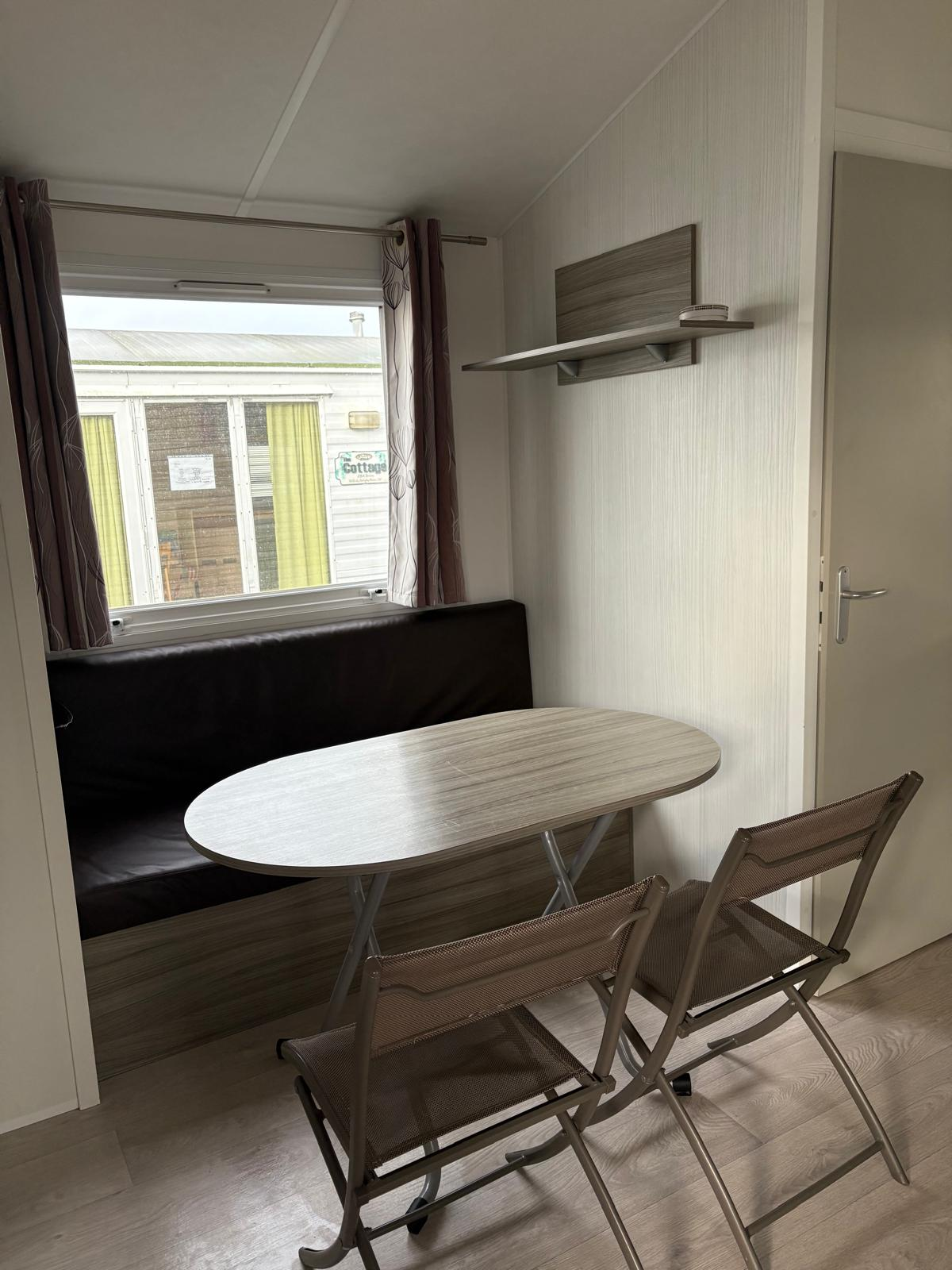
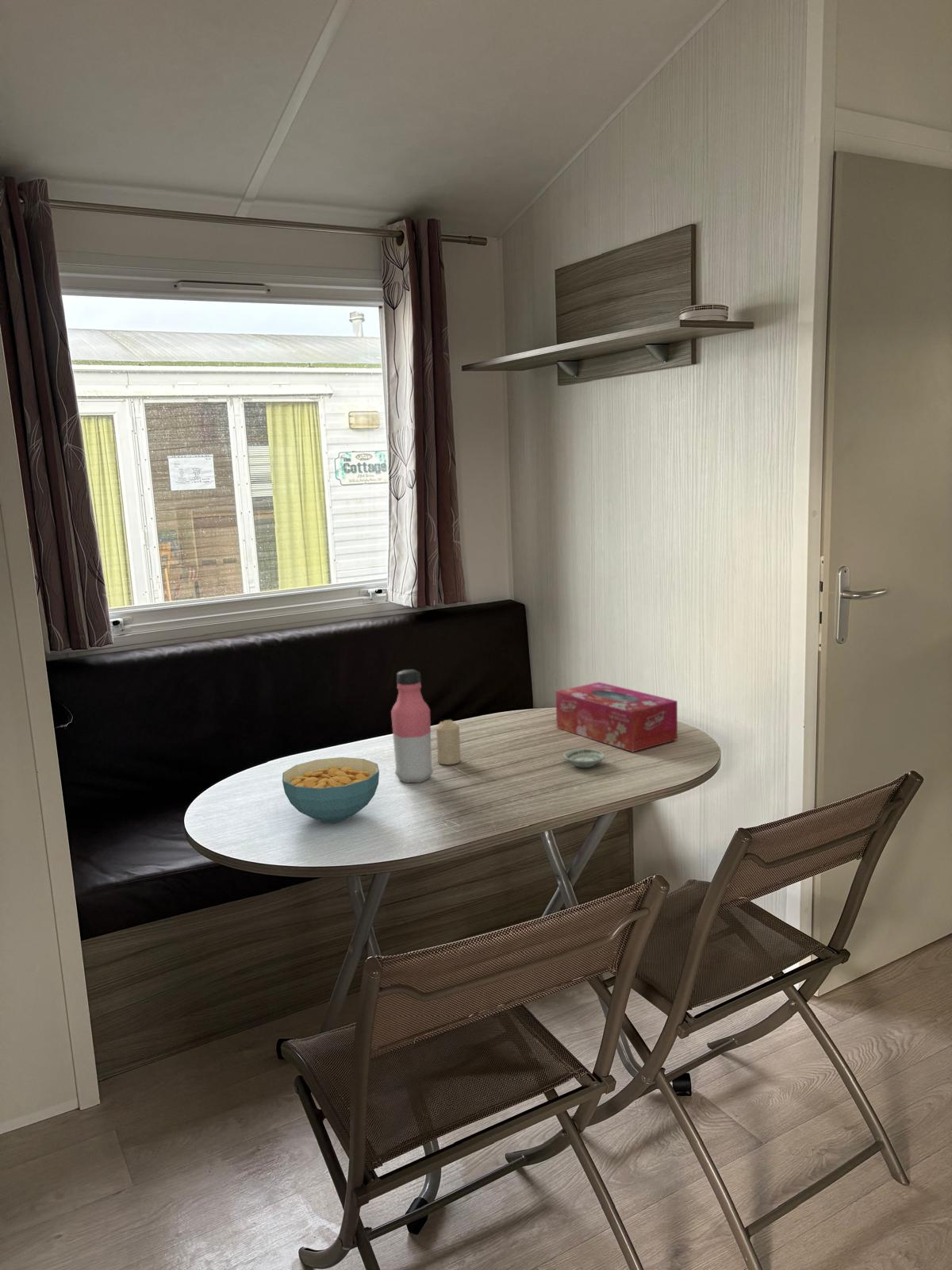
+ tissue box (615, 714)
+ cereal bowl (332, 795)
+ candle (448, 741)
+ saucer (584, 759)
+ water bottle (411, 725)
